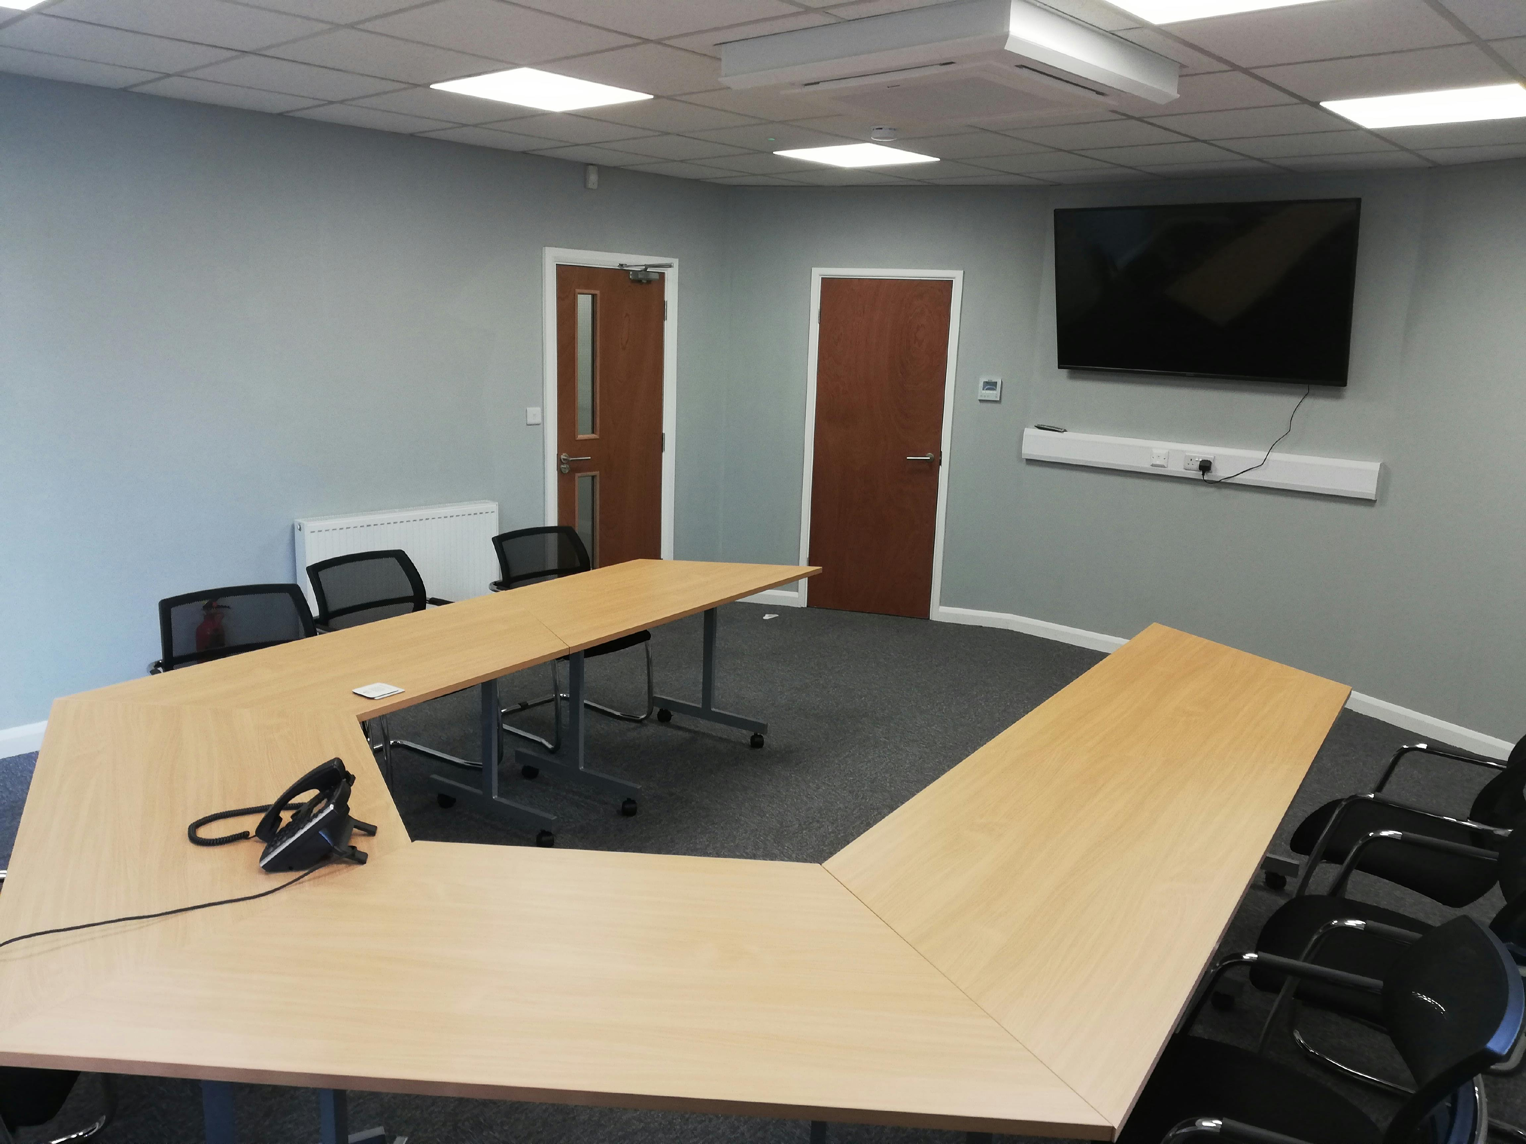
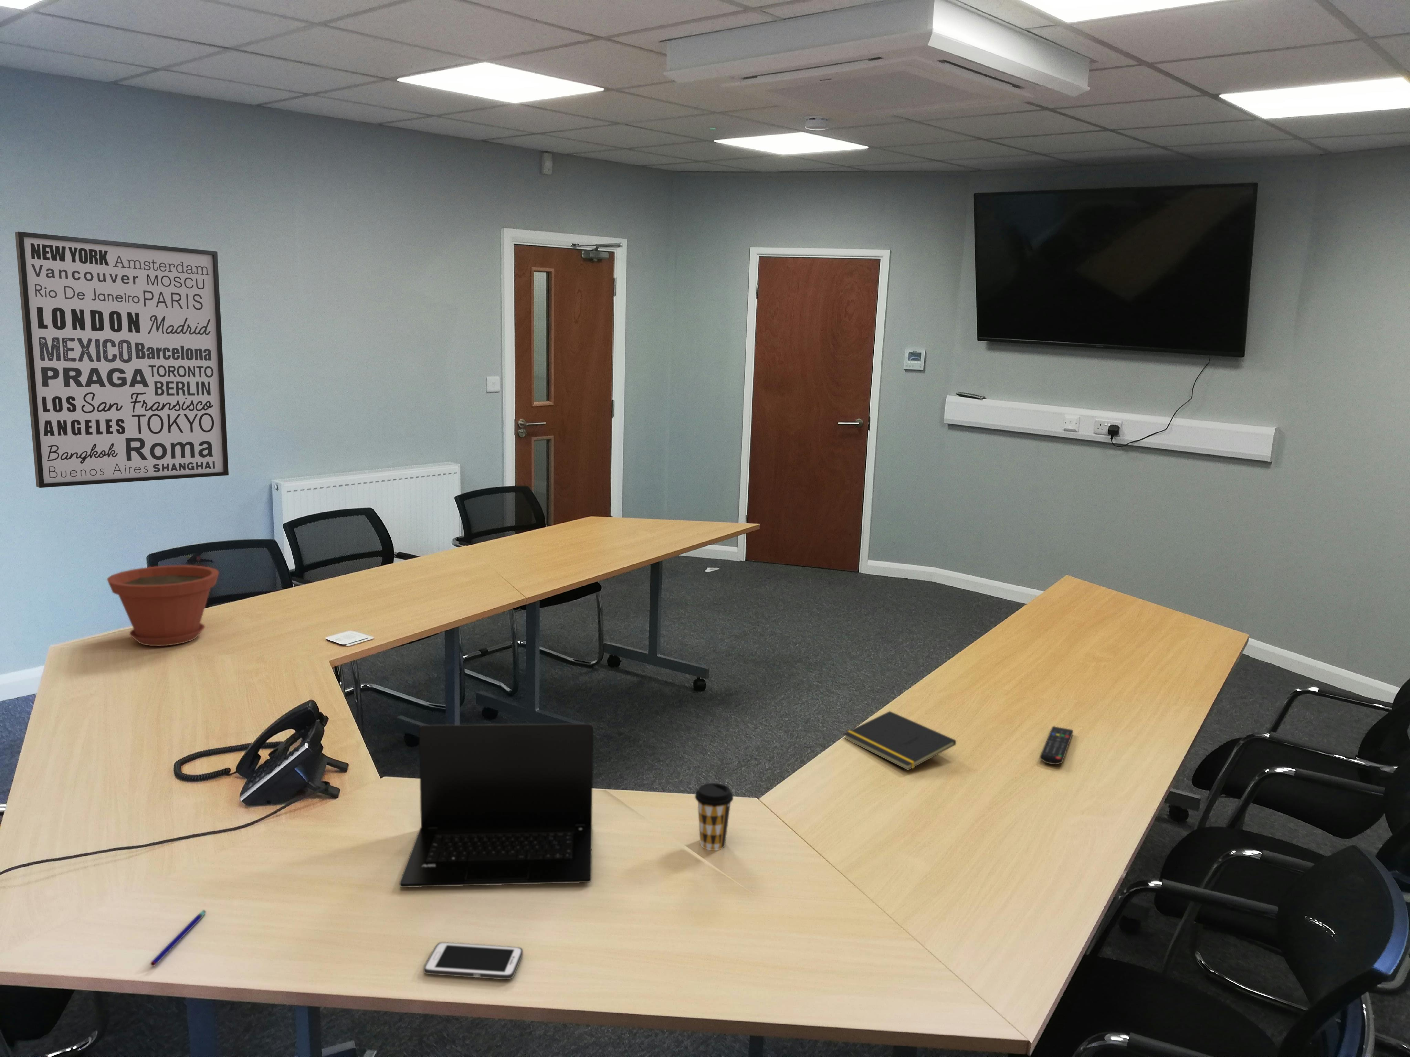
+ laptop (502, 802)
+ cell phone (474, 960)
+ plant pot (165, 607)
+ remote control (1057, 745)
+ wall art (131, 364)
+ coffee cup (713, 817)
+ pen (180, 937)
+ notepad (898, 739)
